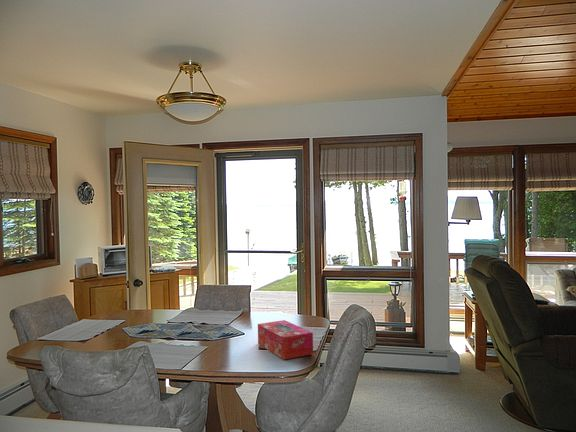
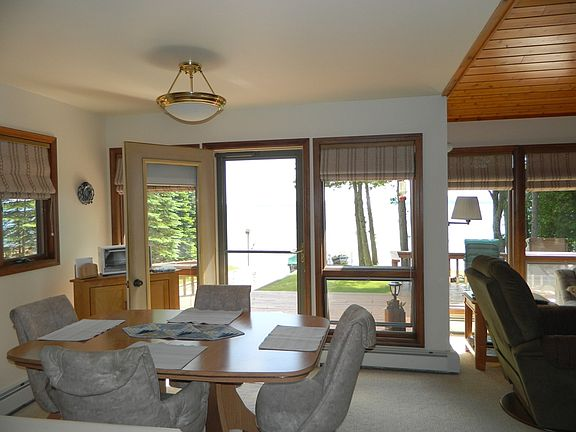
- tissue box (284, 338)
